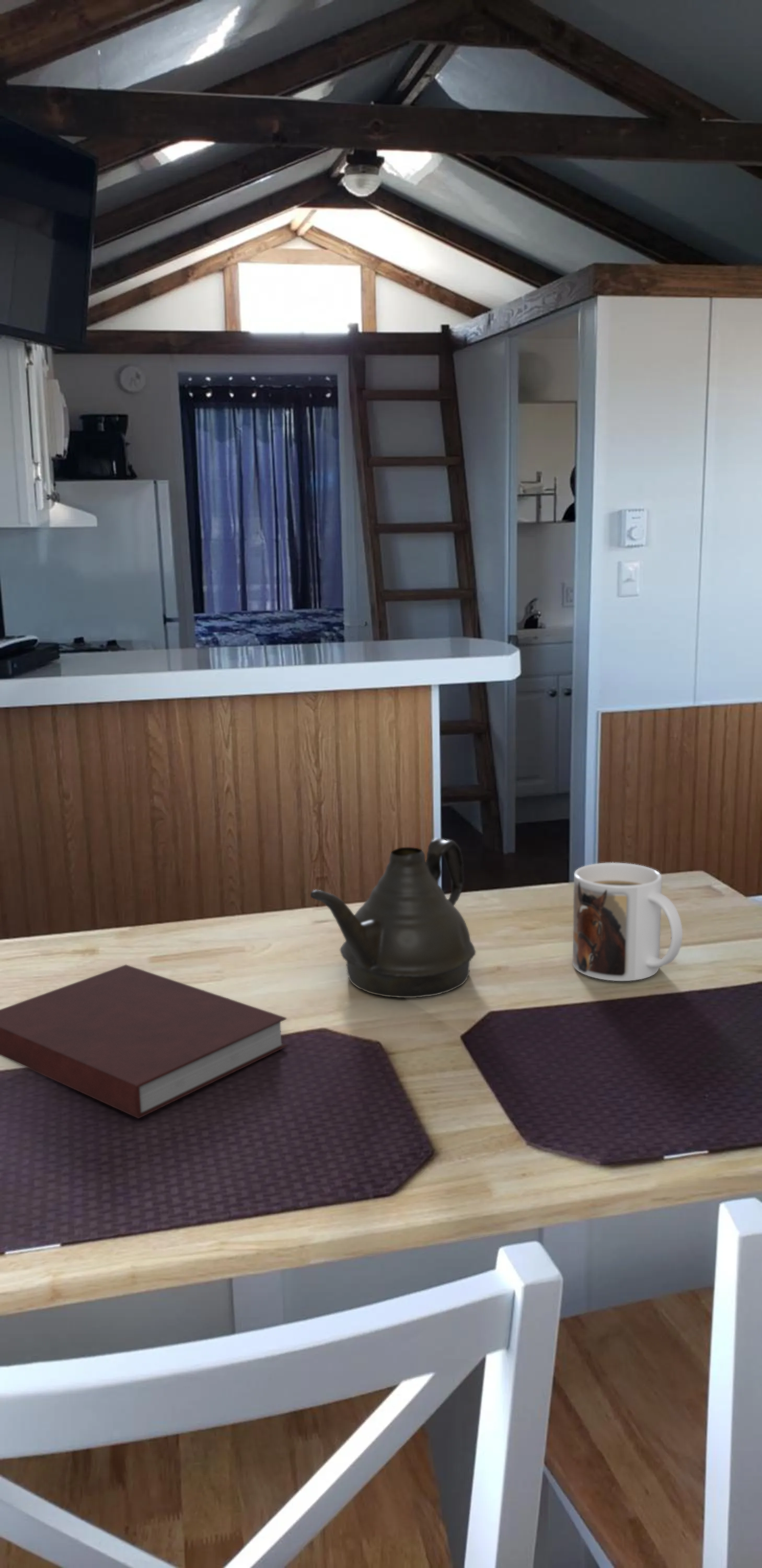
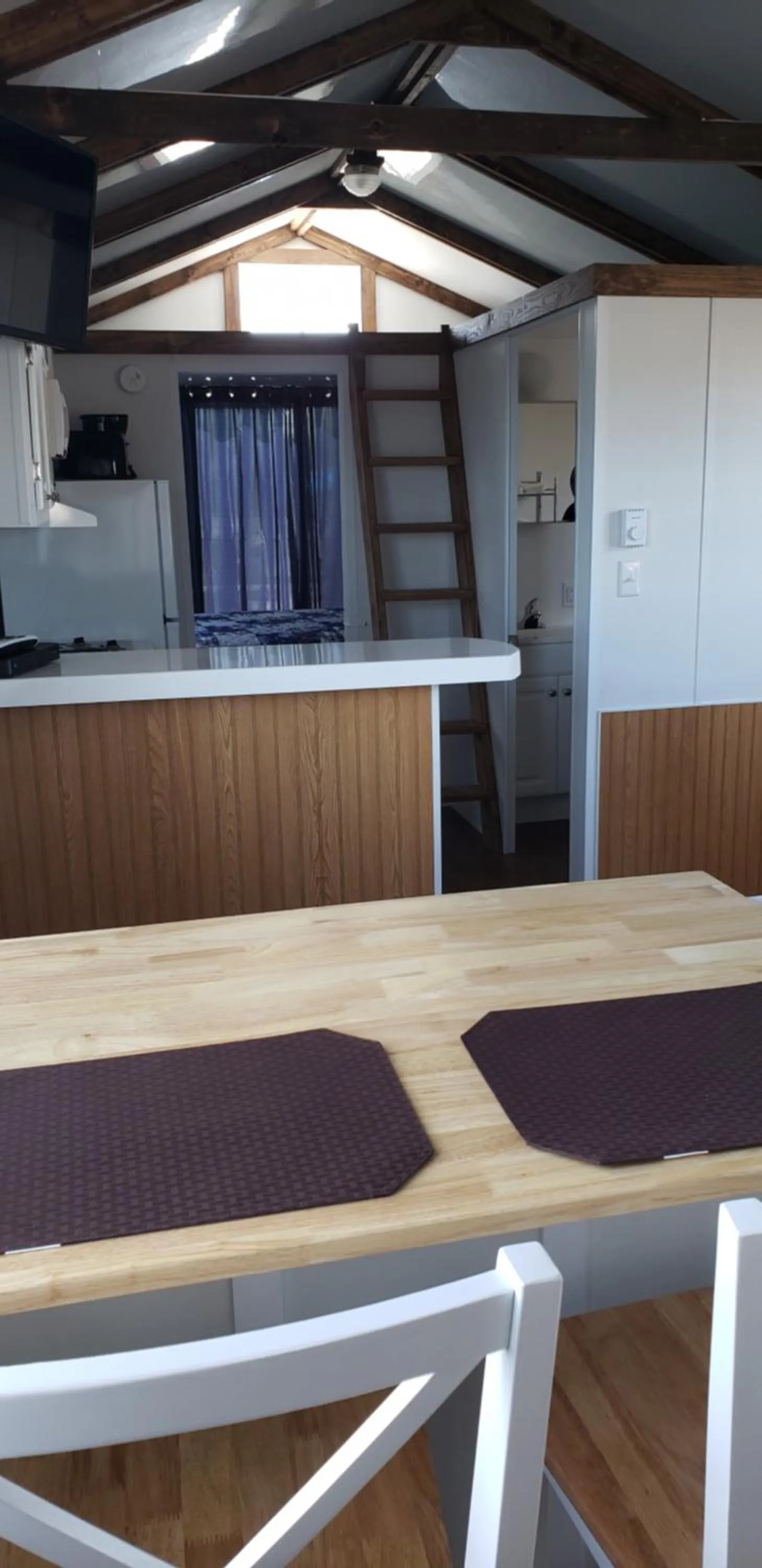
- mug (622, 923)
- teapot (388, 920)
- notebook (131, 1032)
